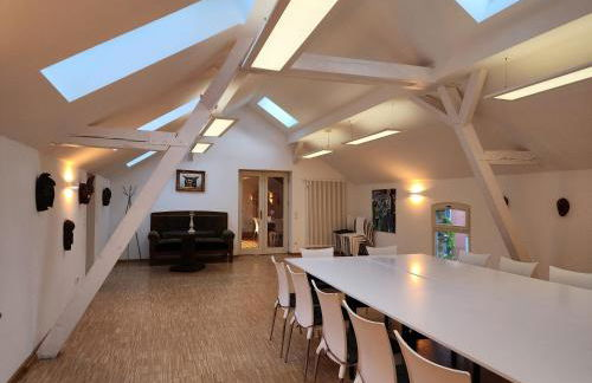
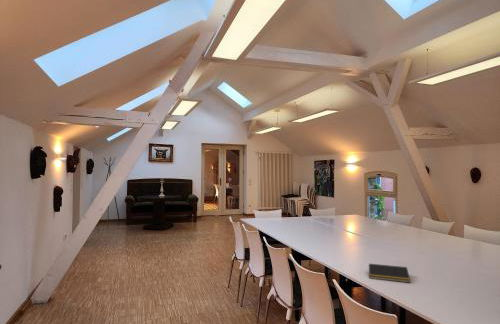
+ notepad (388, 272)
